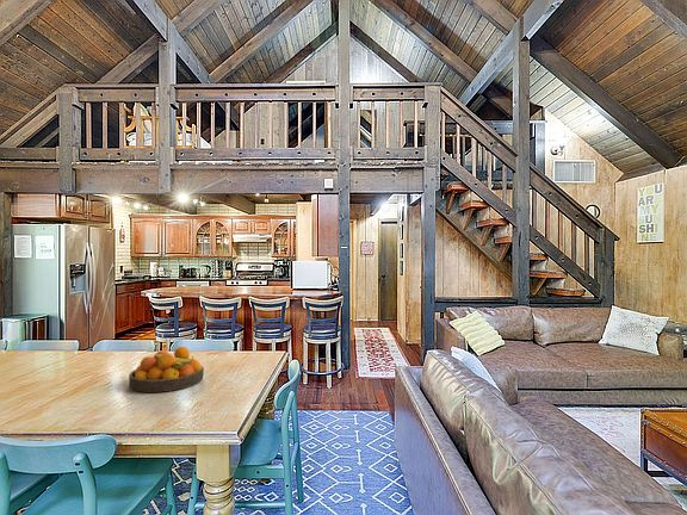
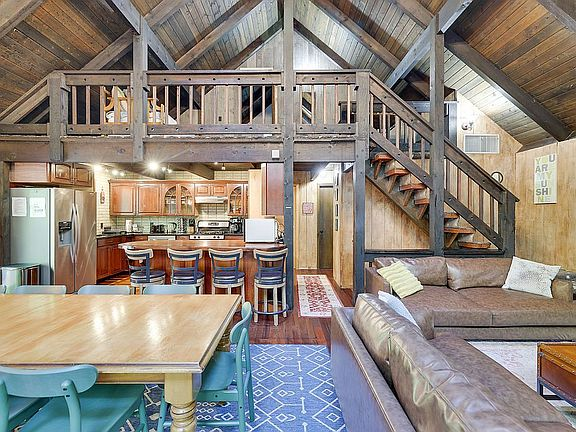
- fruit bowl (167, 365)
